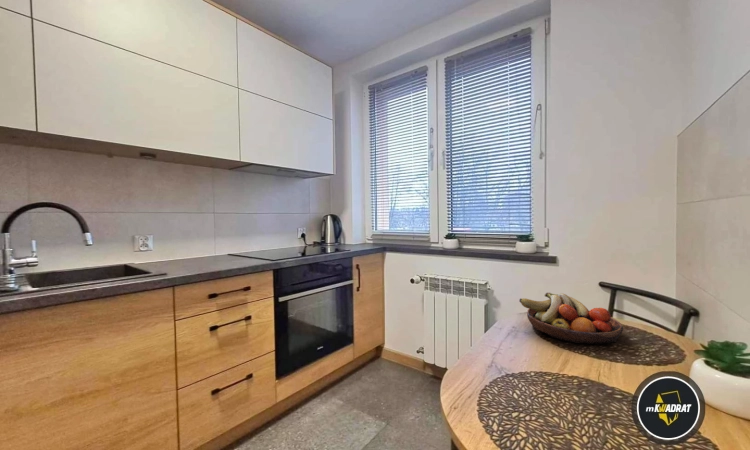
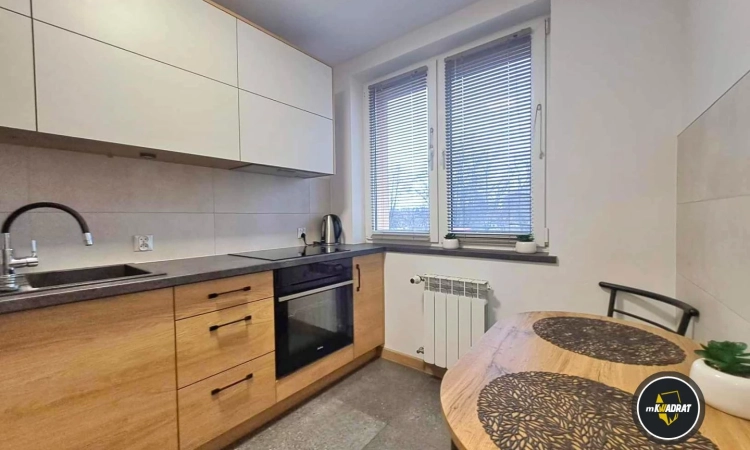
- fruit bowl (570, 314)
